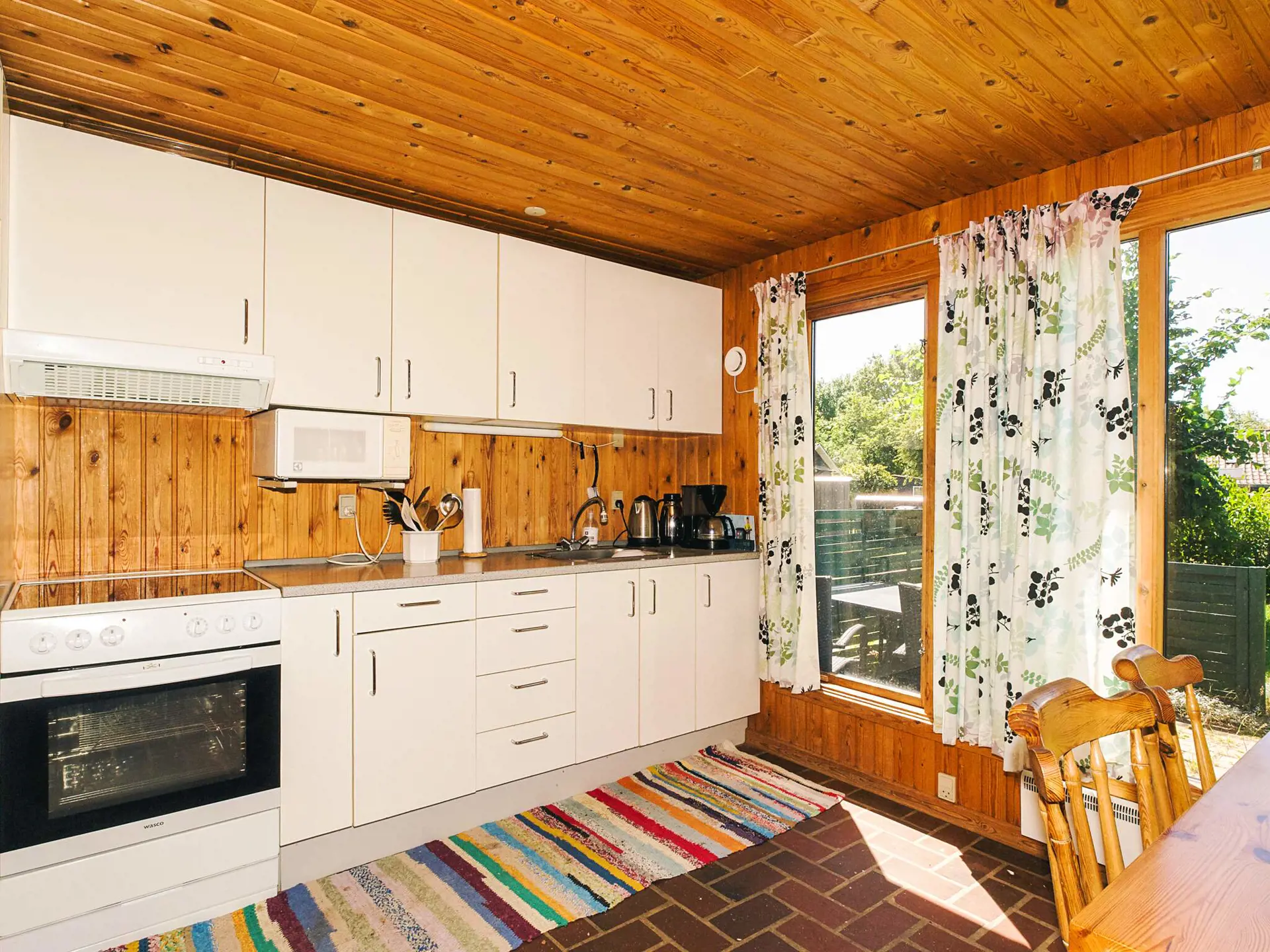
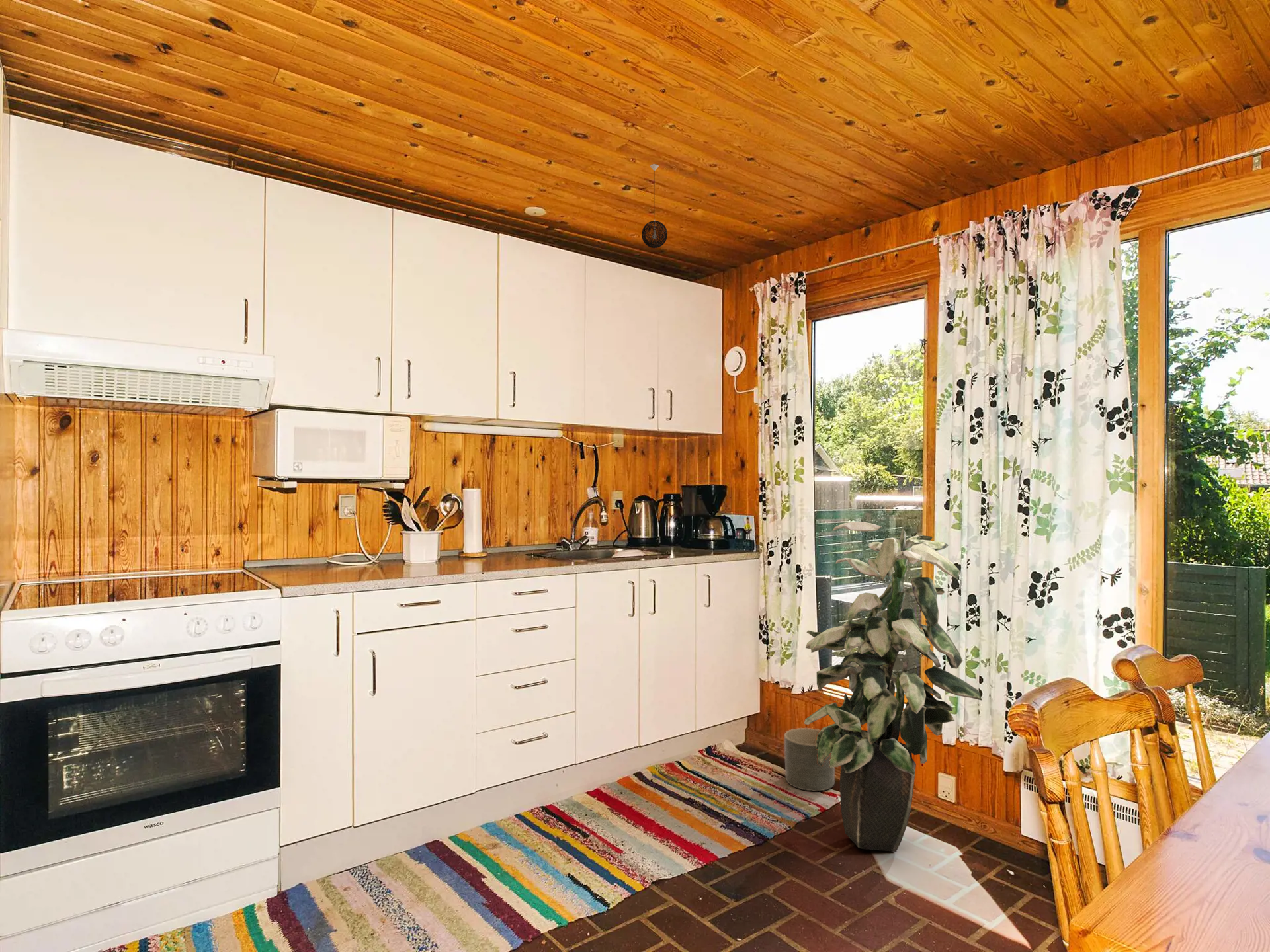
+ planter (810, 758)
+ indoor plant (878, 679)
+ pendant light (654, 206)
